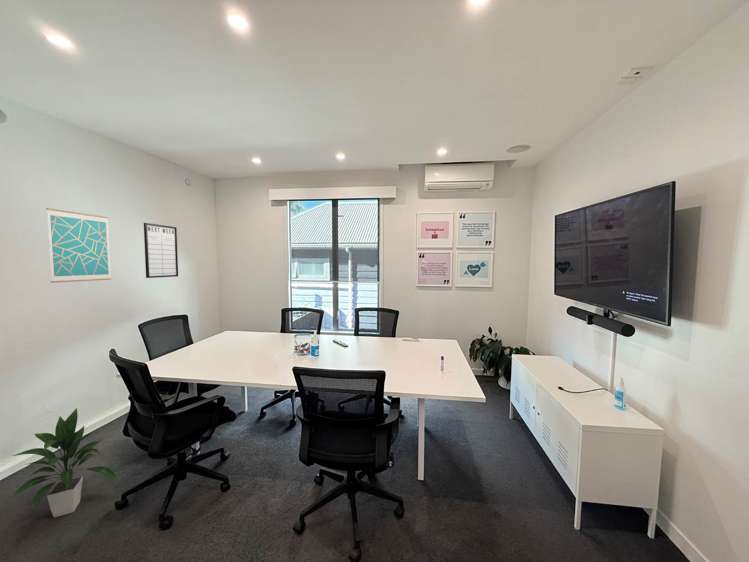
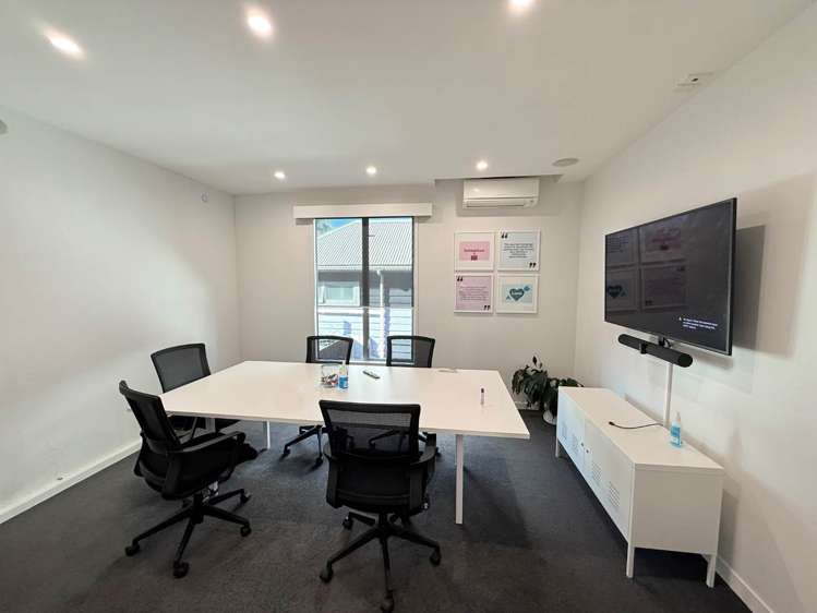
- wall art (81, 247)
- indoor plant (67, 464)
- writing board (162, 251)
